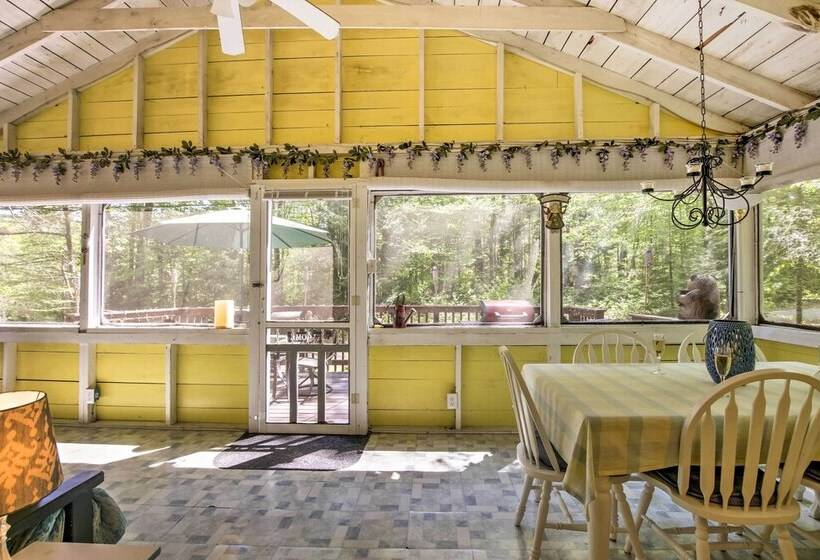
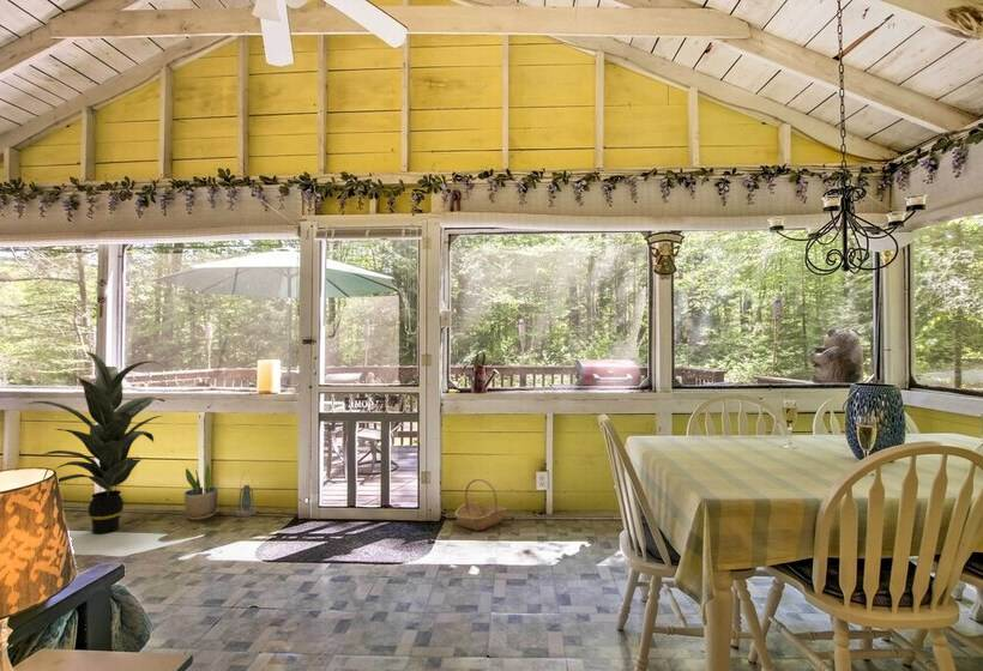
+ lantern (246, 492)
+ indoor plant (104, 440)
+ potted plant (200, 489)
+ basket (480, 503)
